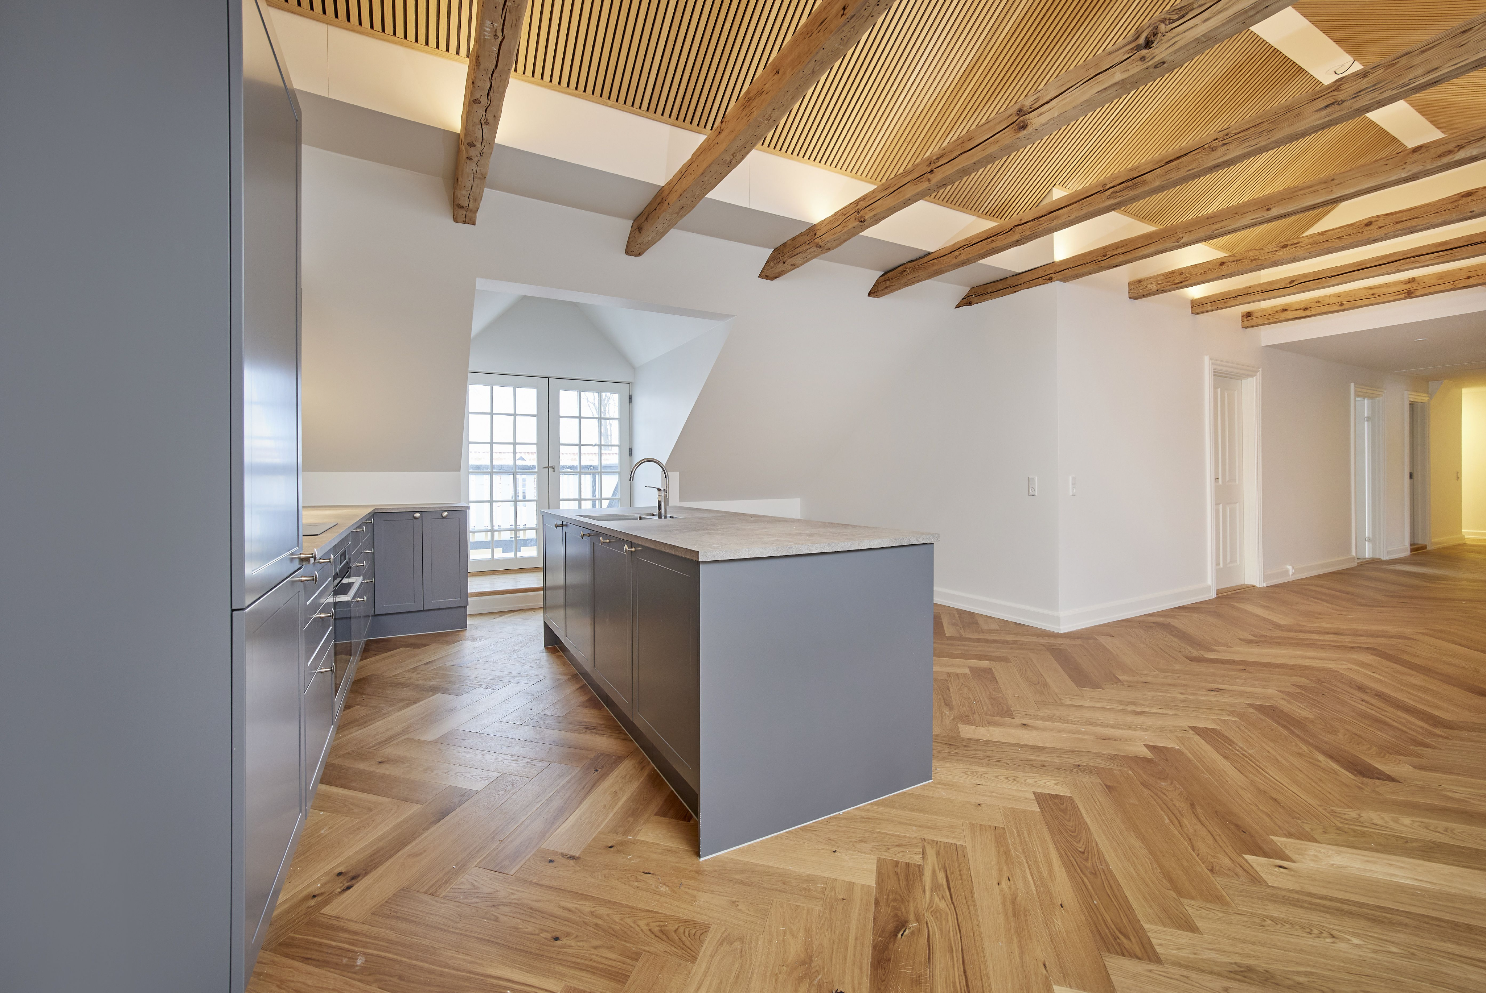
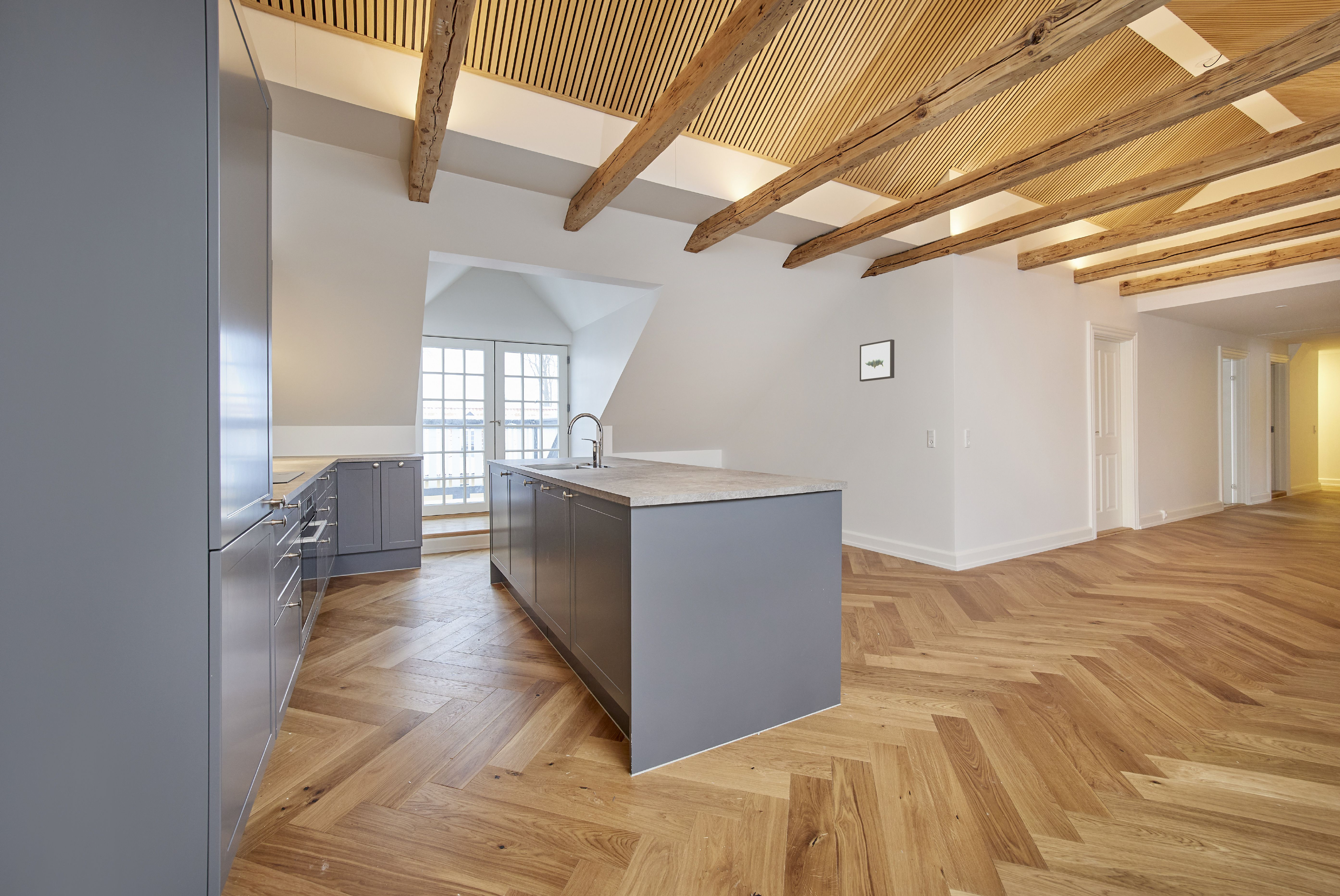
+ wall art (876, 361)
